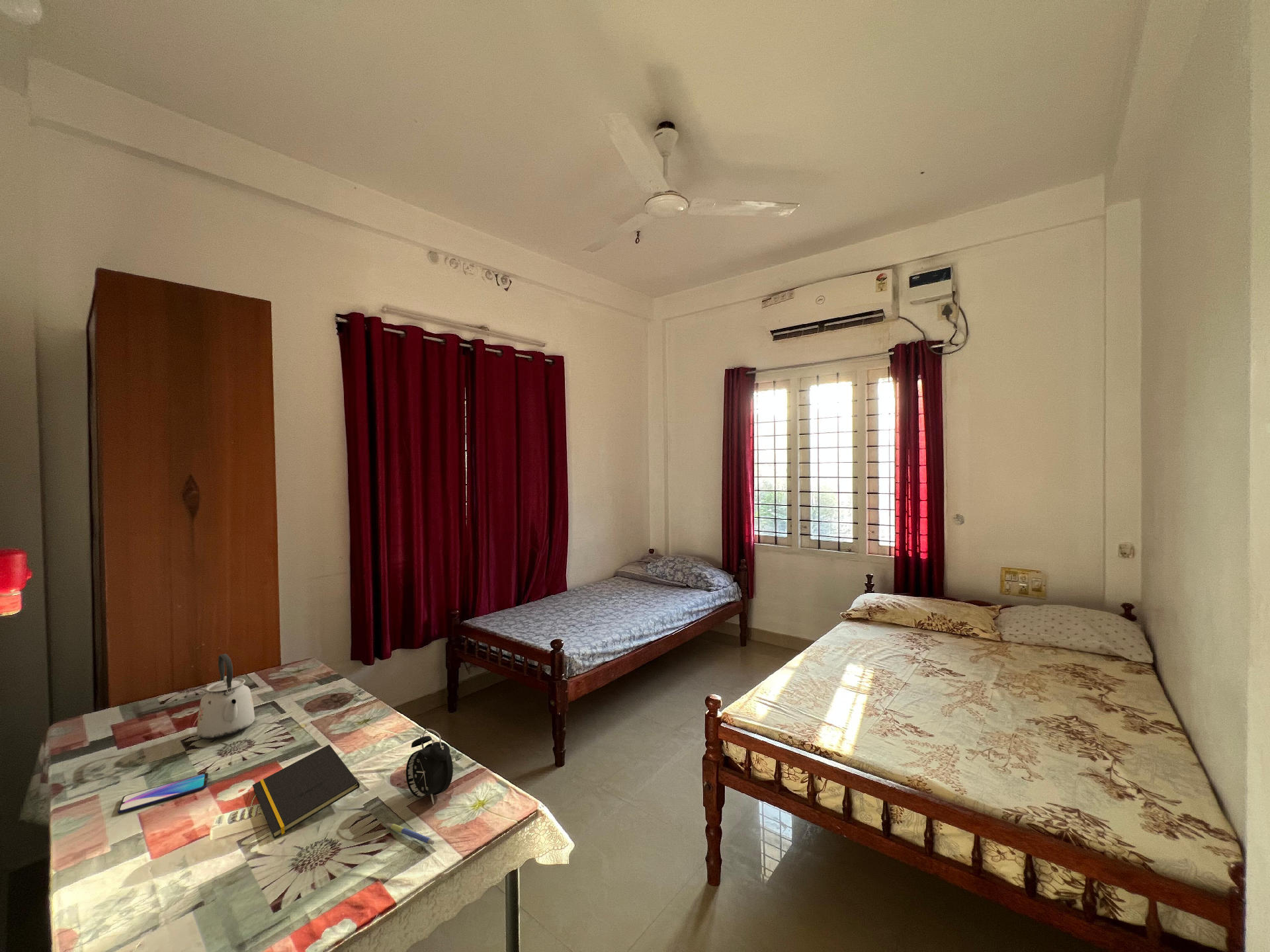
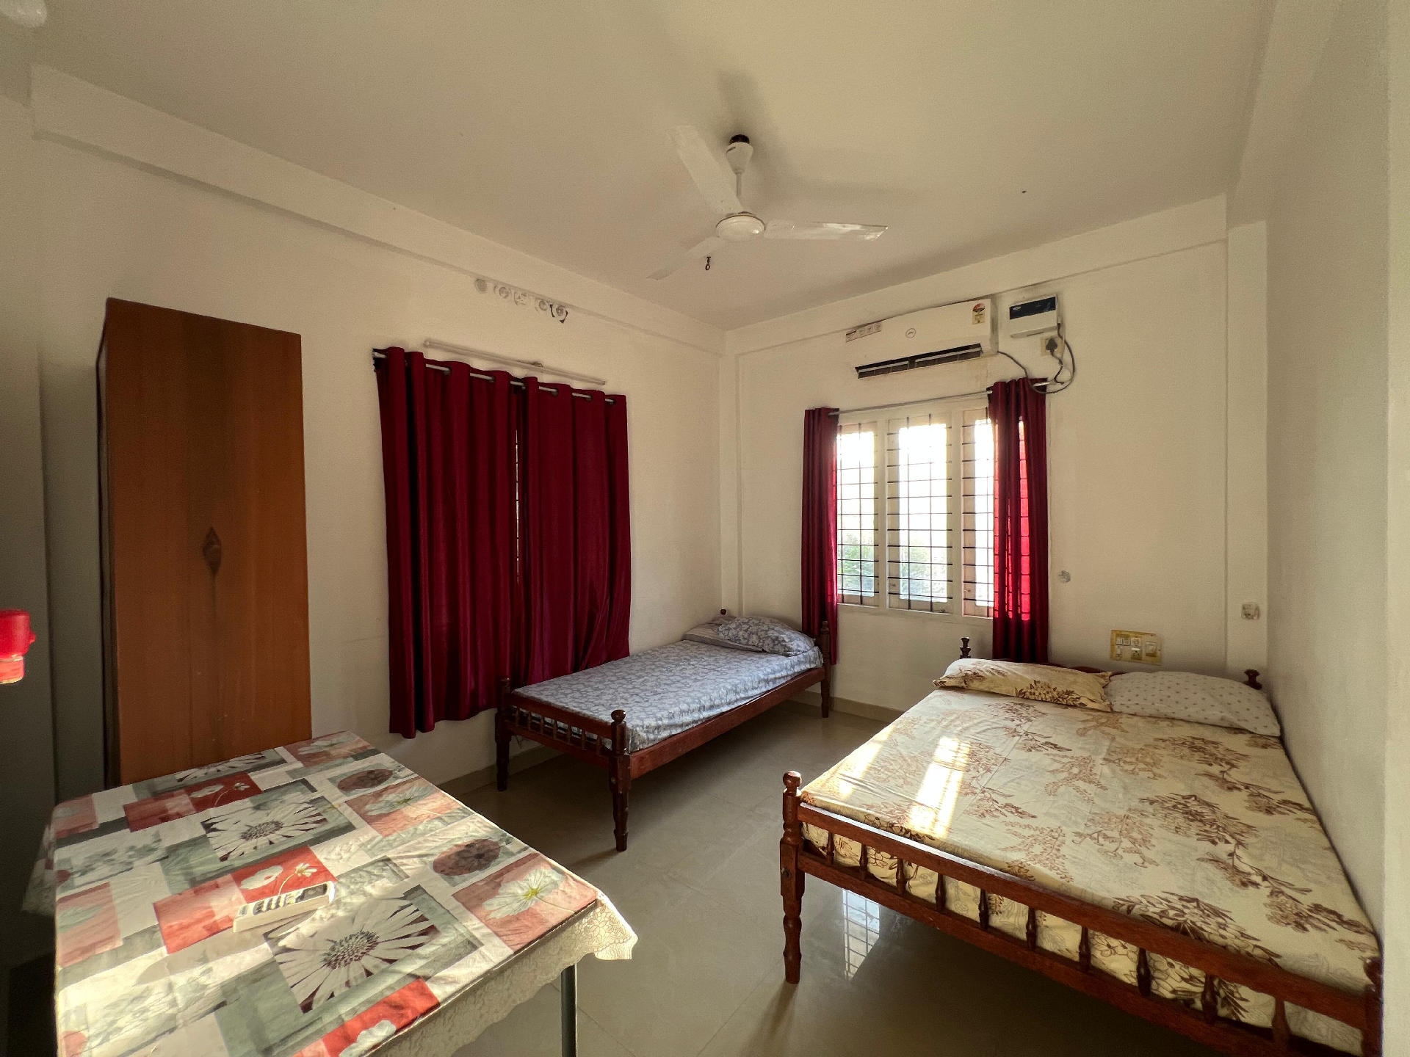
- alarm clock (428, 764)
- kettle (228, 696)
- pen (409, 833)
- notepad (305, 786)
- smartphone (165, 791)
